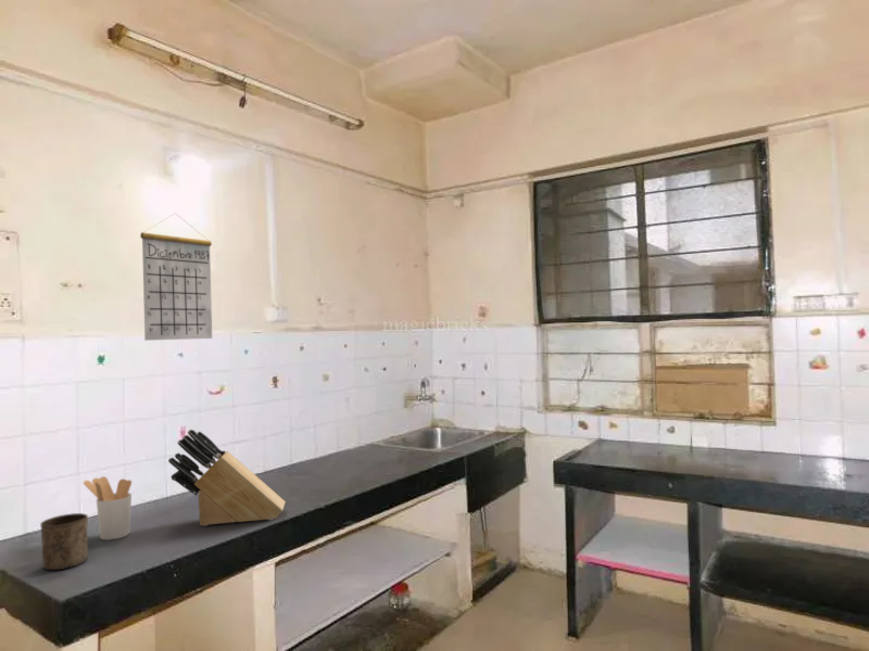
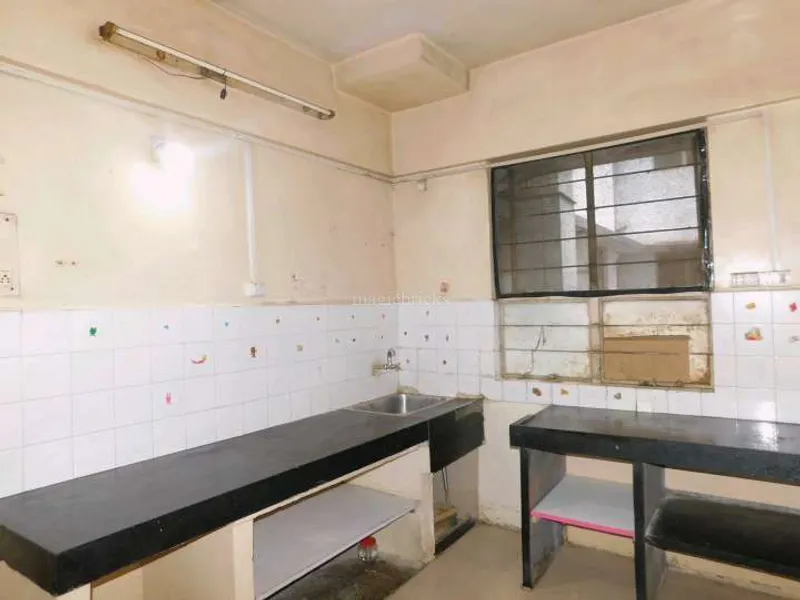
- calendar (178, 276)
- knife block (228, 472)
- cup (64, 540)
- utensil holder (108, 506)
